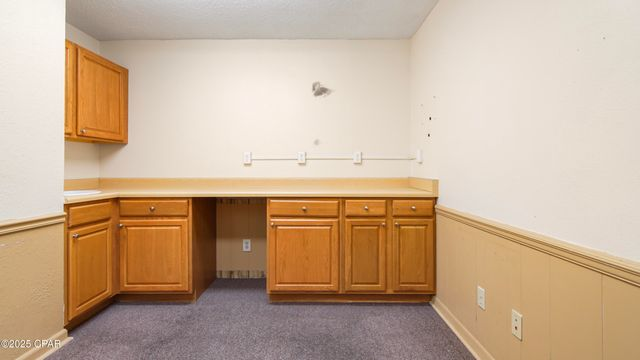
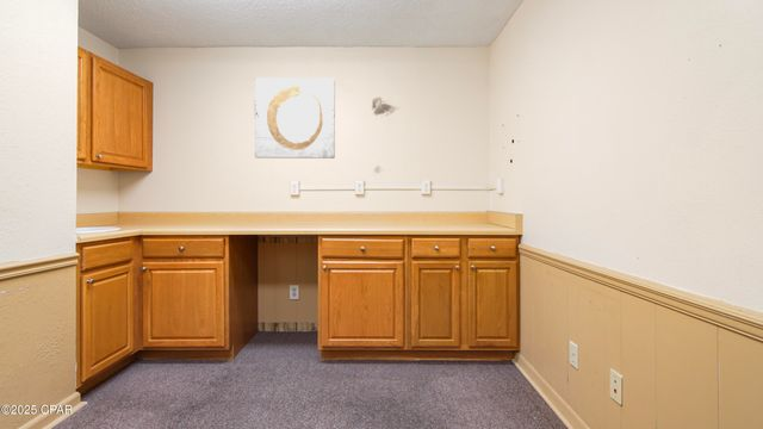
+ wall art (294, 118)
